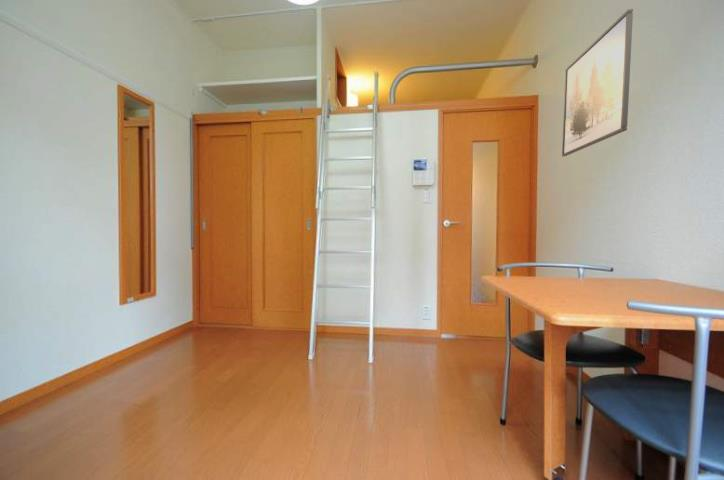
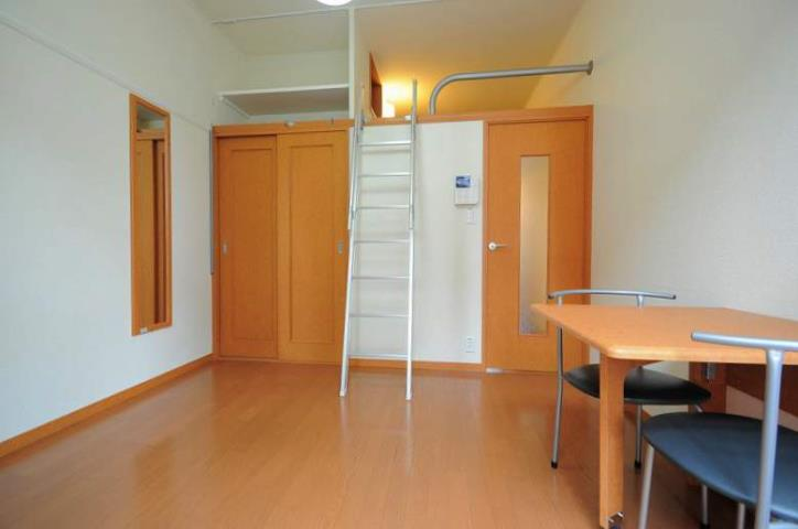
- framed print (591, 95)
